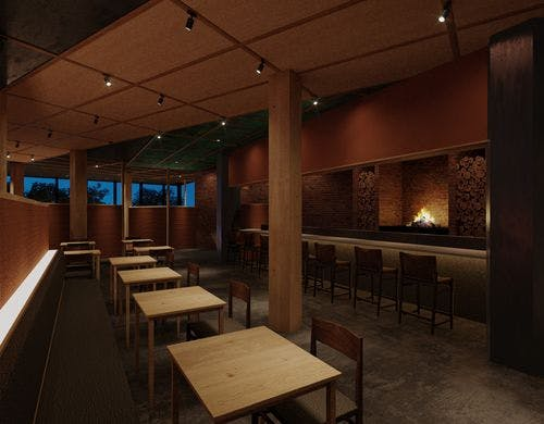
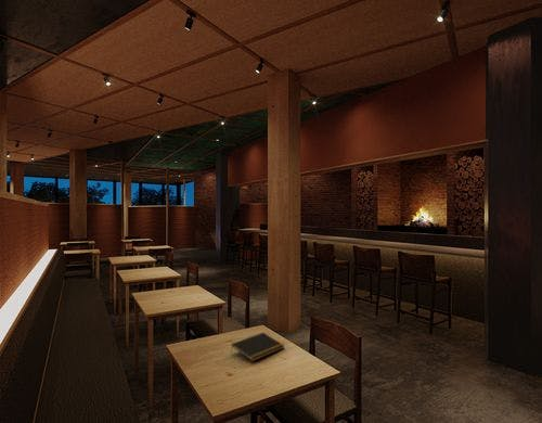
+ notepad (258, 345)
